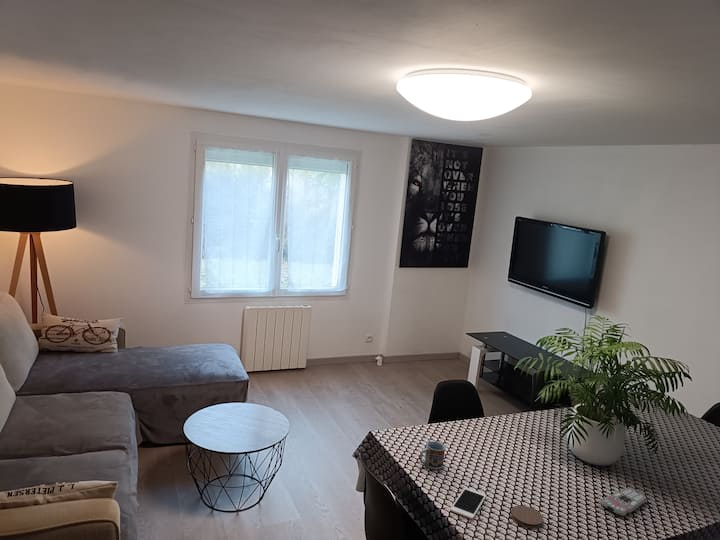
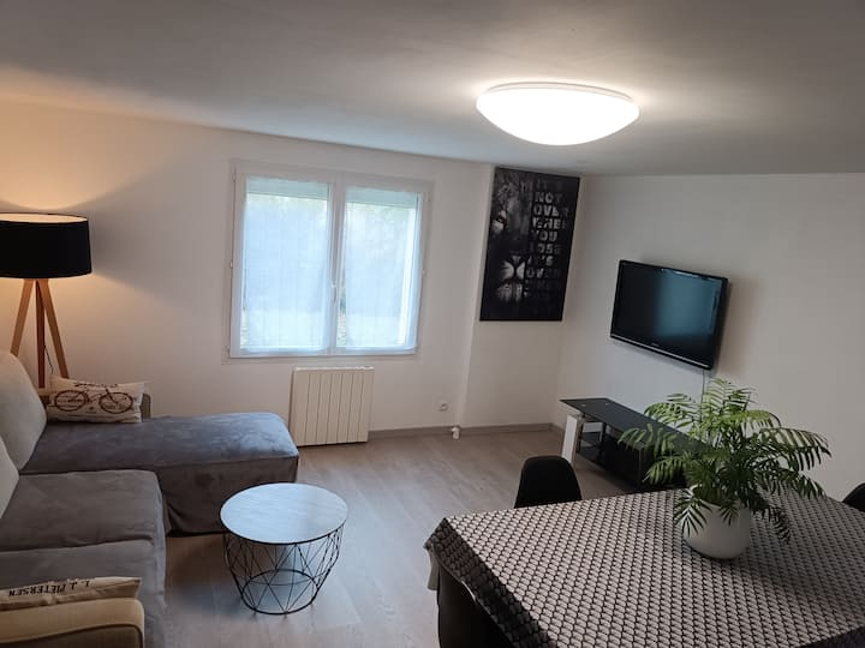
- cell phone (468, 502)
- remote control (625, 501)
- coaster (526, 516)
- cup (431, 455)
